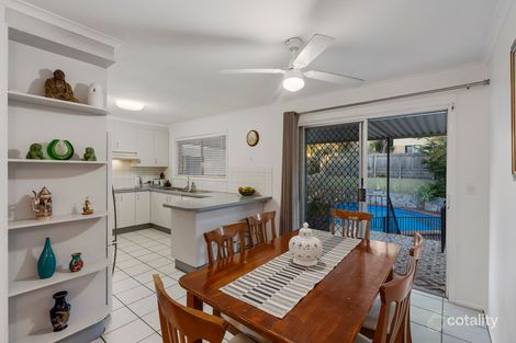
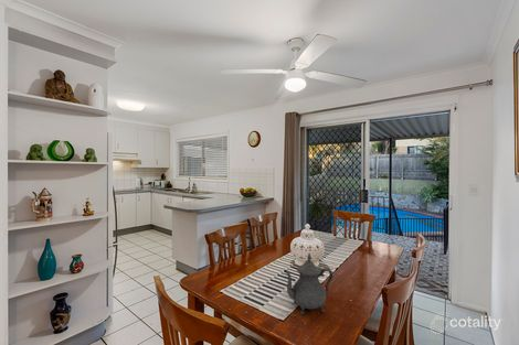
+ teapot (308, 279)
